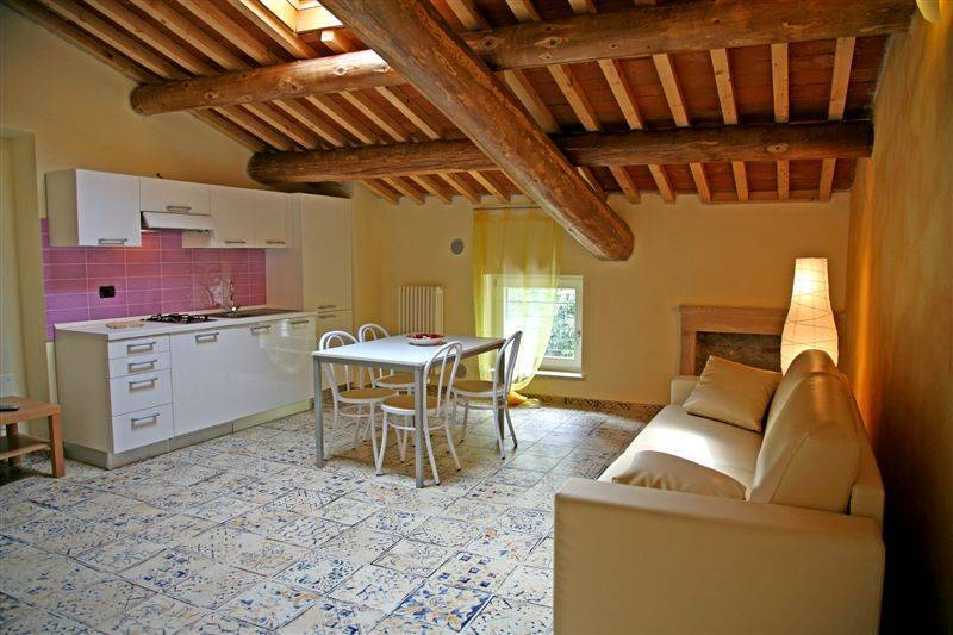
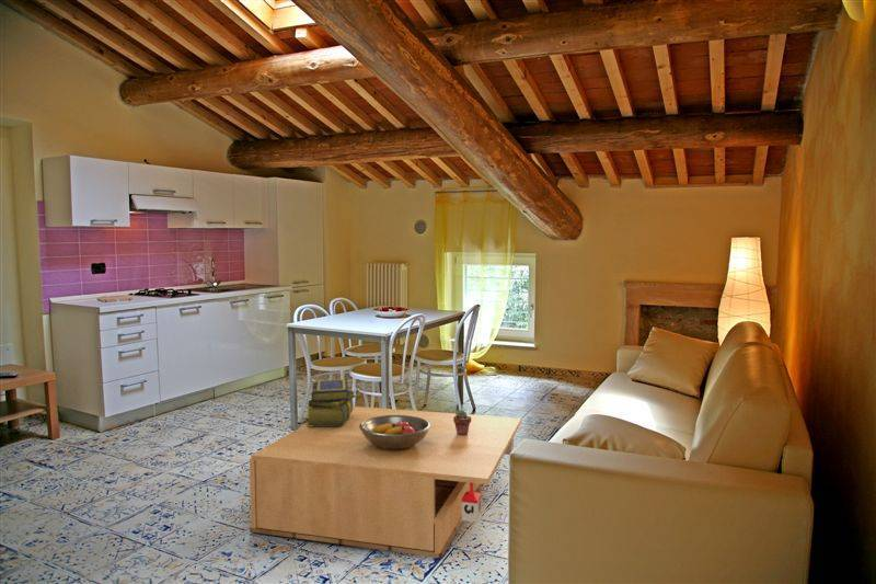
+ stack of books (331, 402)
+ potted succulent (462, 421)
+ coffee table (397, 469)
+ fruit bowl (394, 431)
